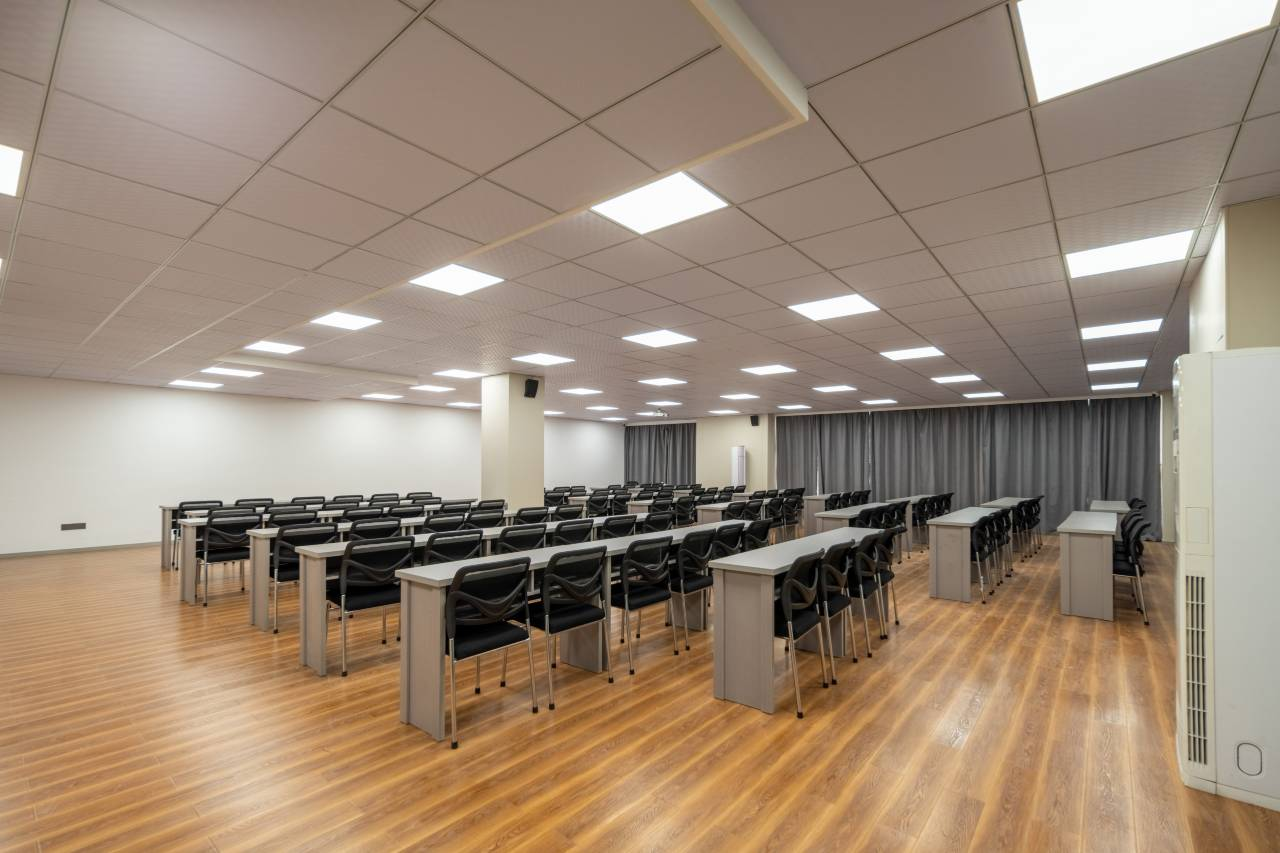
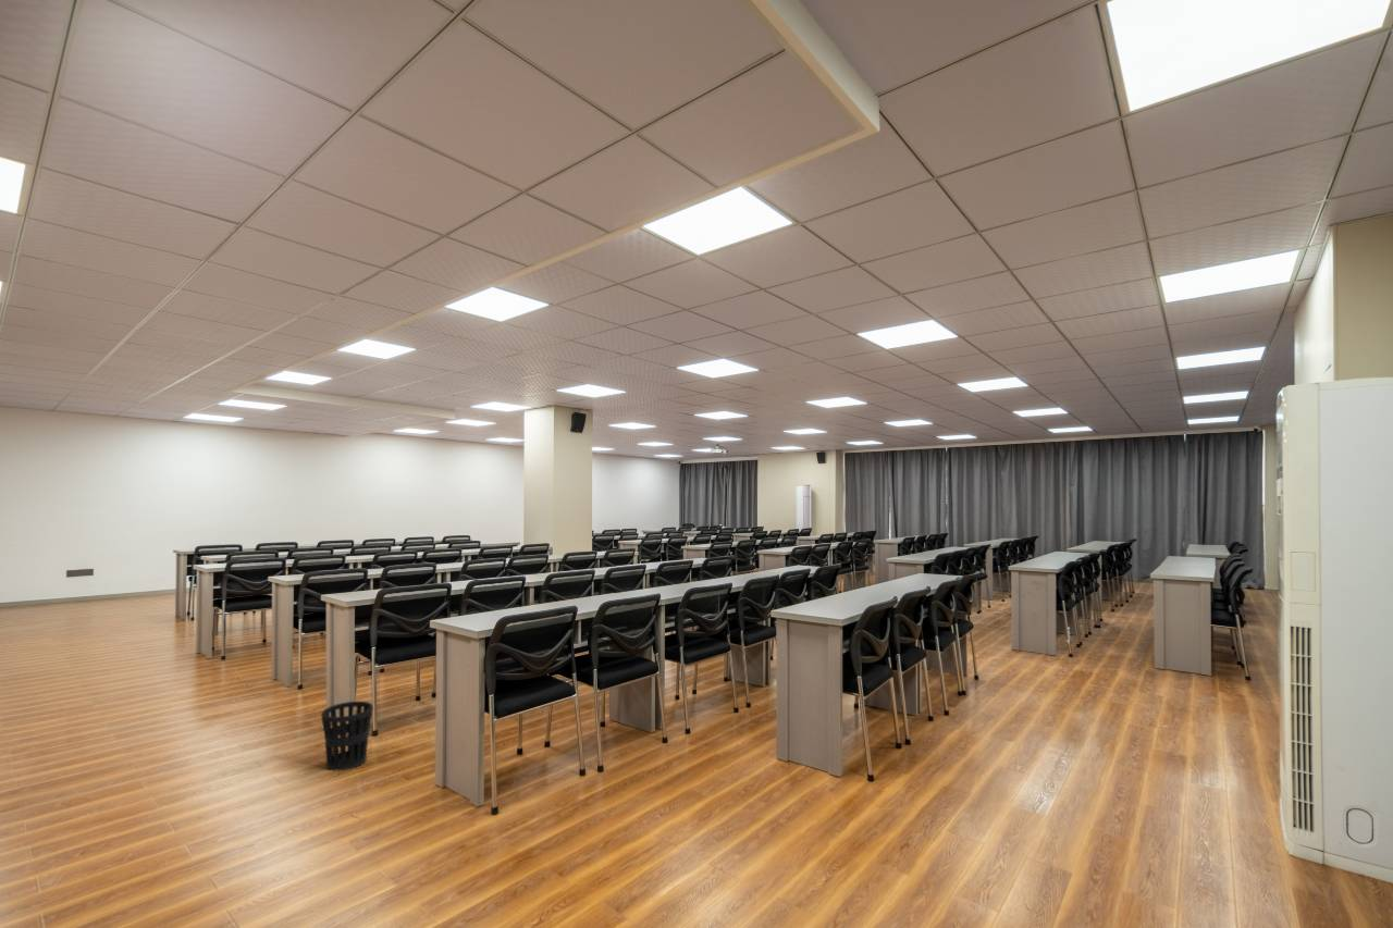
+ wastebasket (346, 737)
